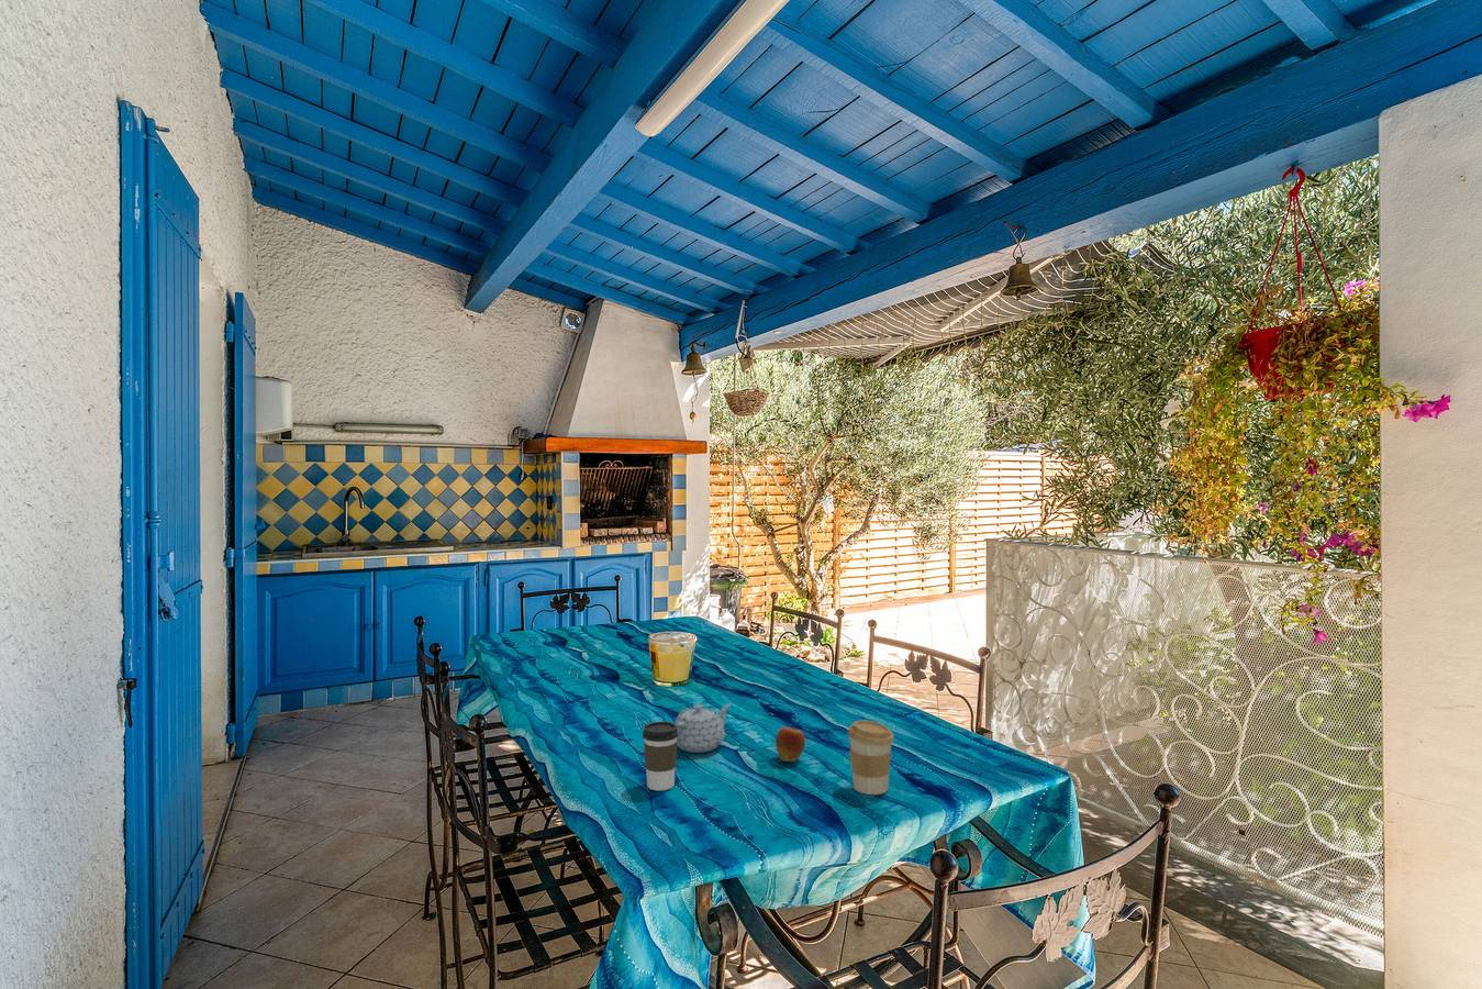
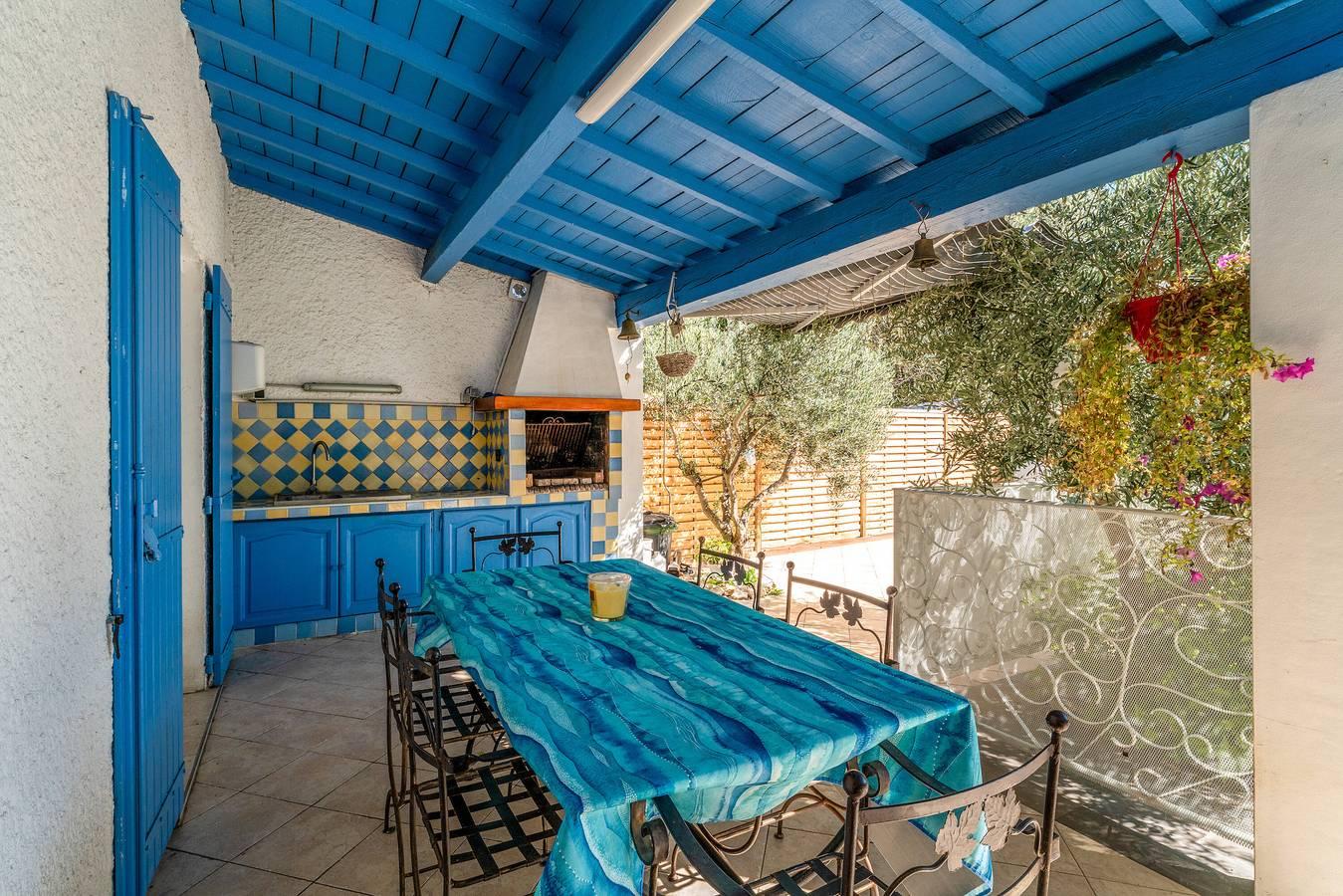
- coffee cup (870, 755)
- fruit (790, 741)
- teapot (700, 724)
- coffee cup (660, 755)
